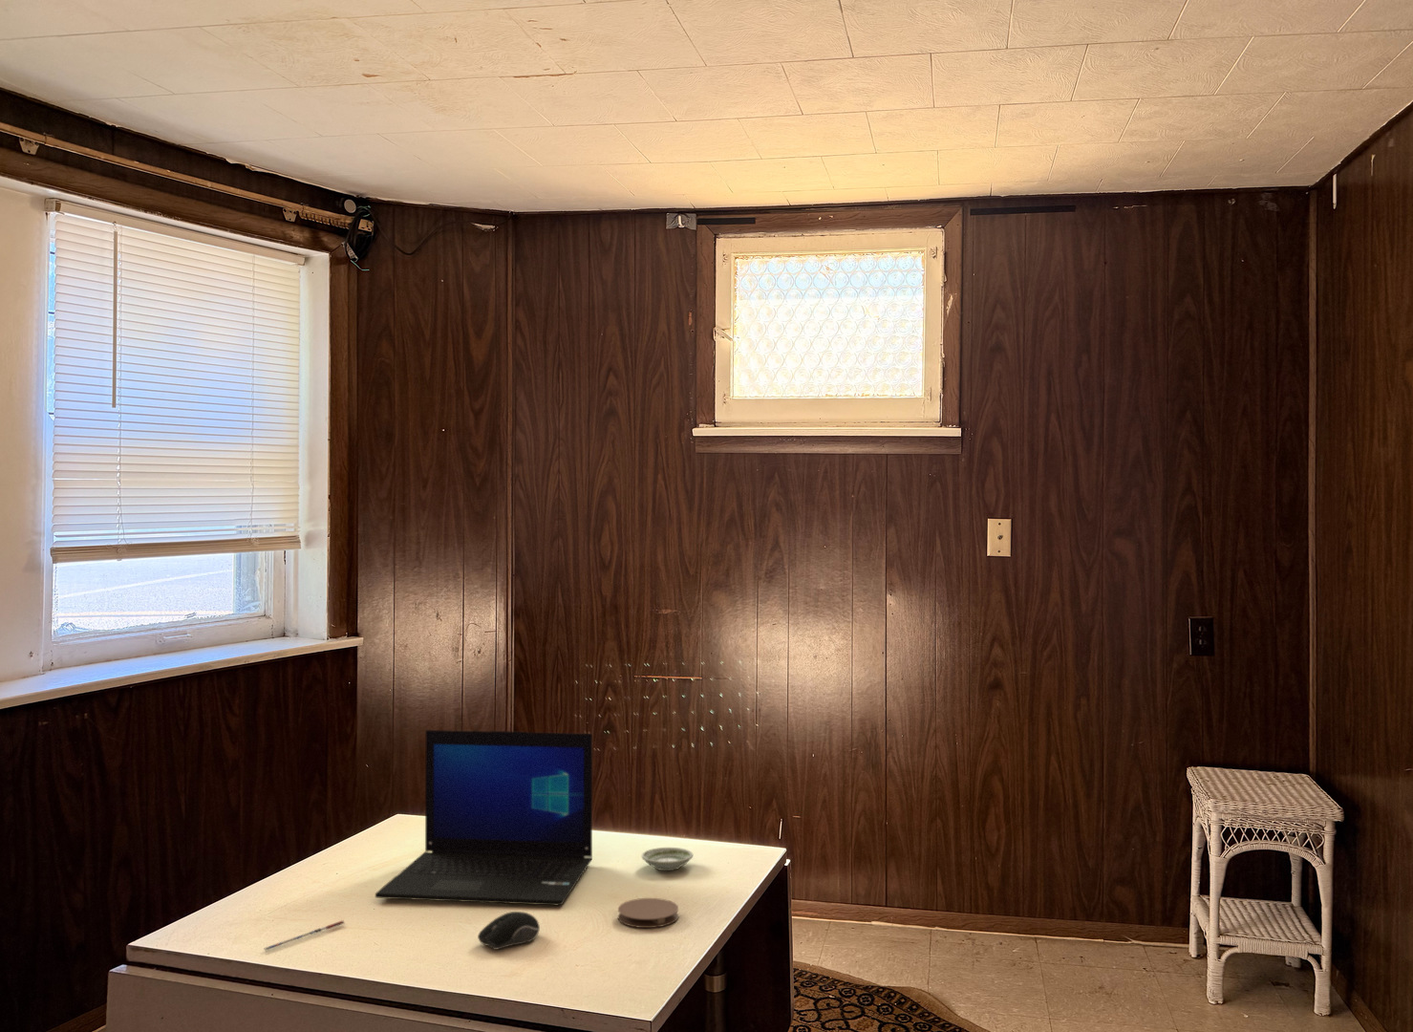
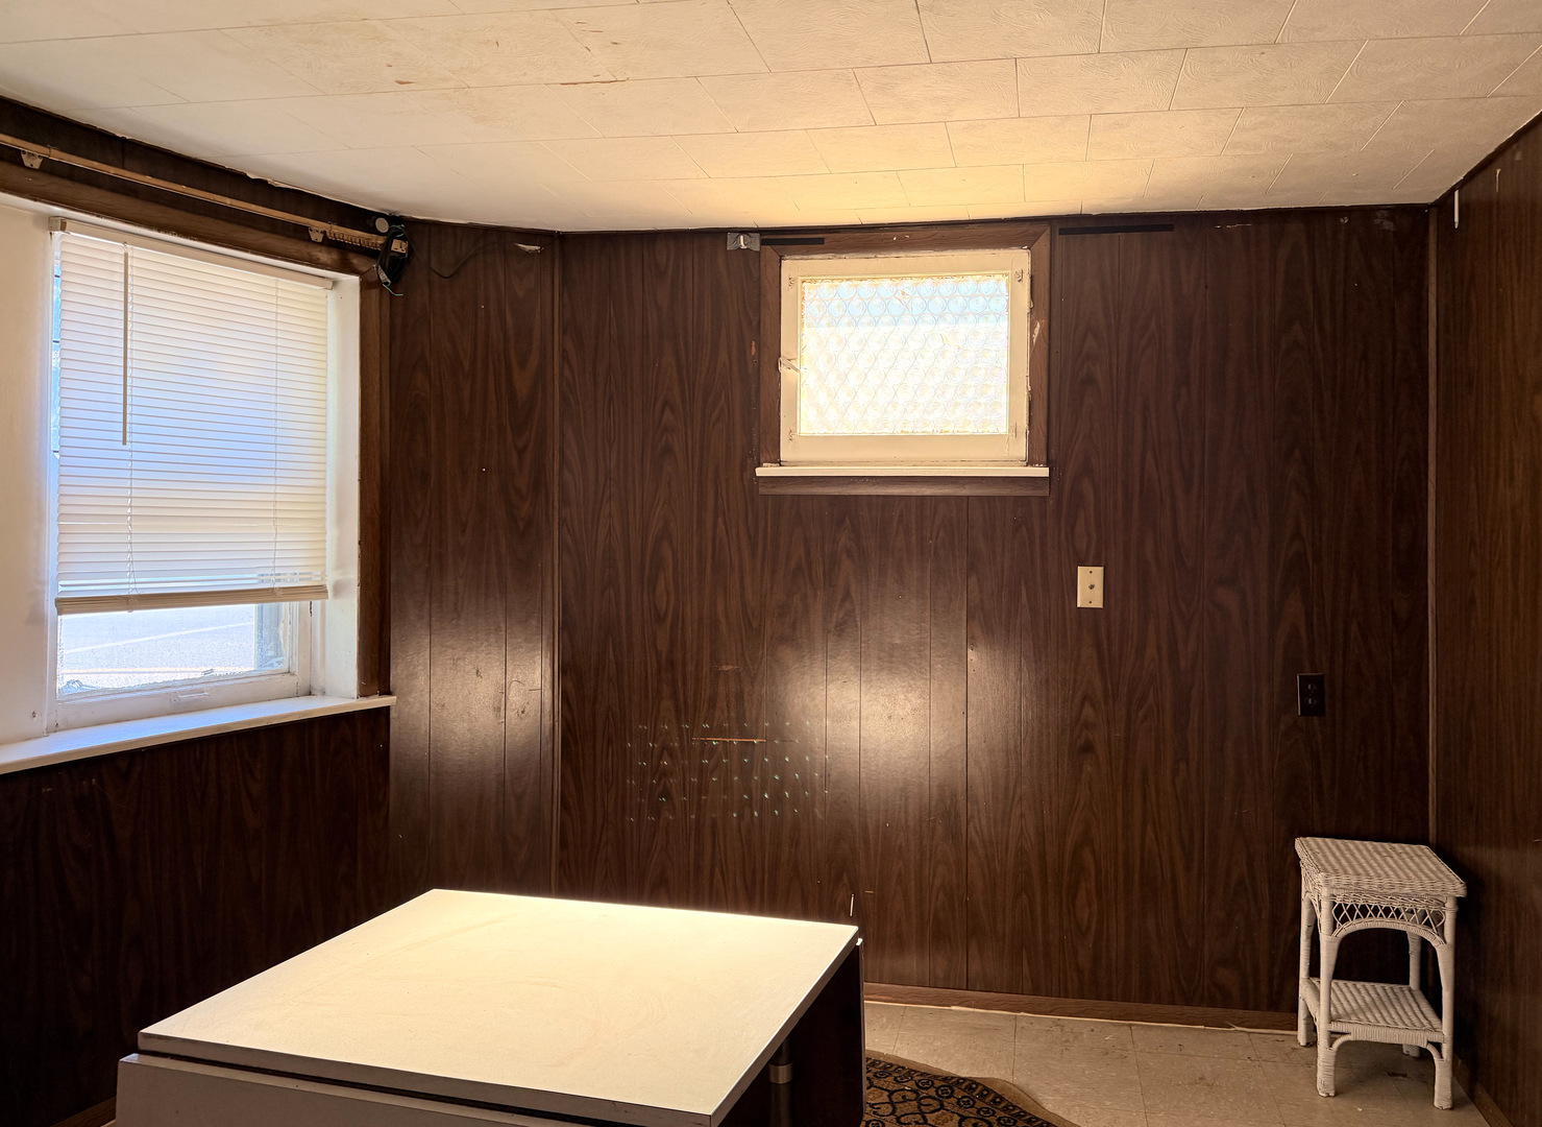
- pen (305, 934)
- coaster (647, 911)
- computer mouse (510, 926)
- laptop (489, 813)
- saucer (667, 860)
